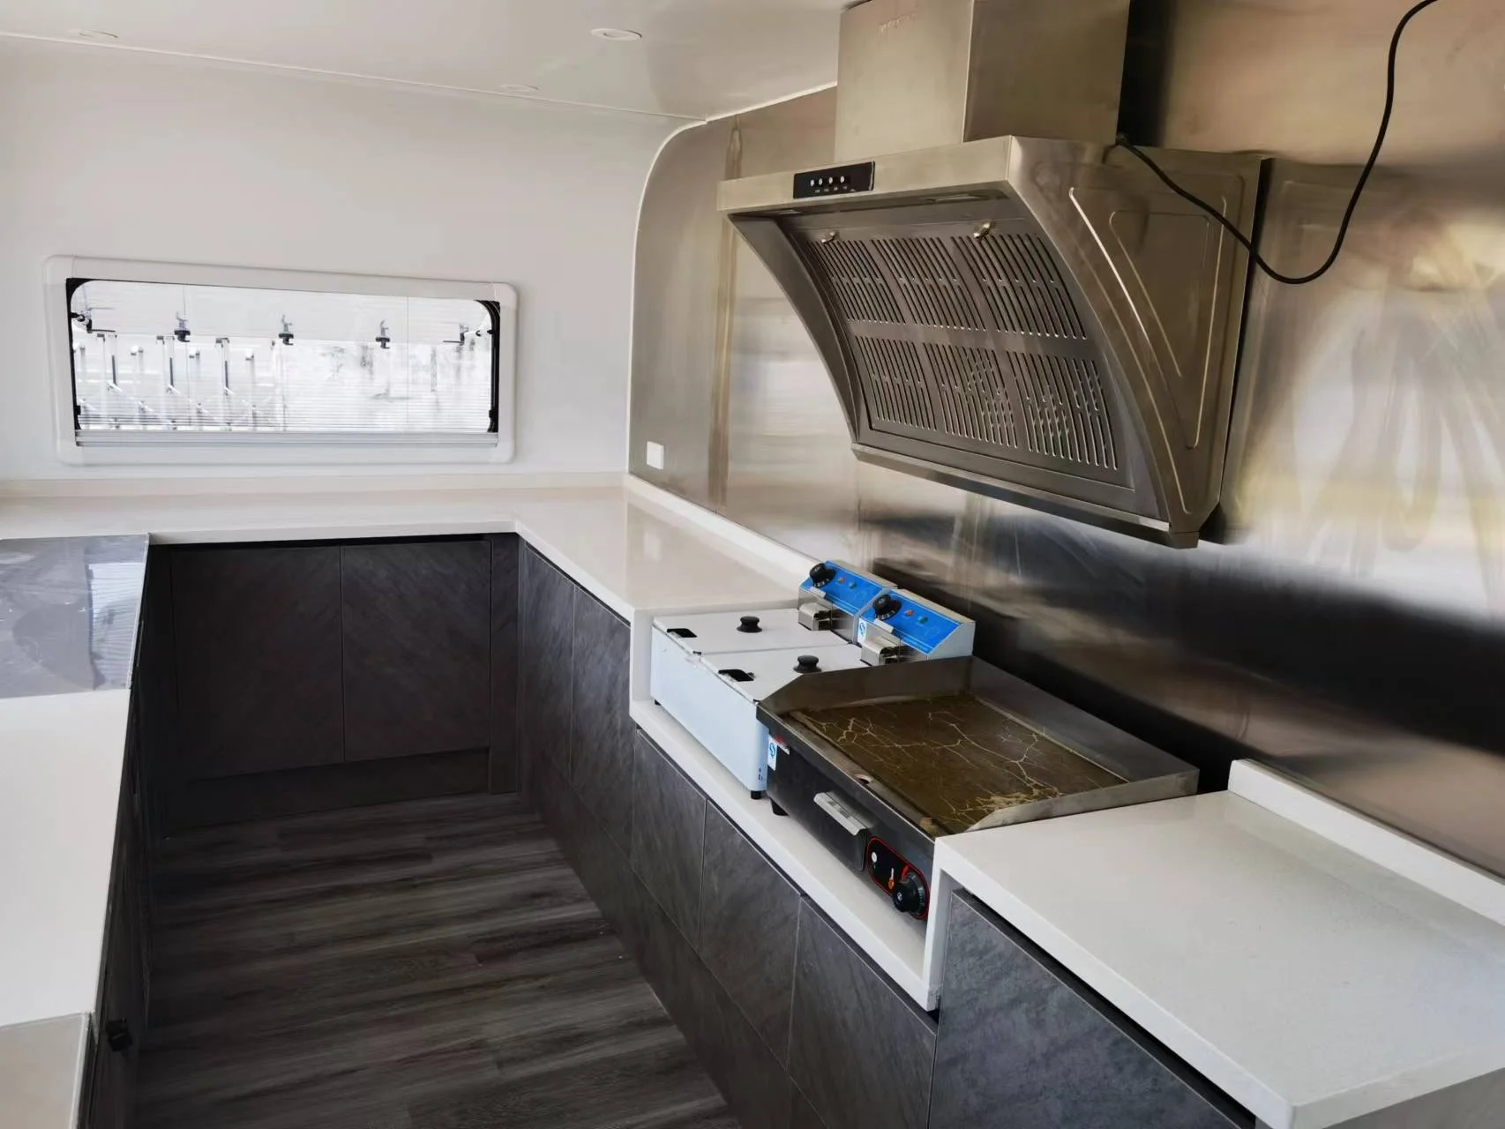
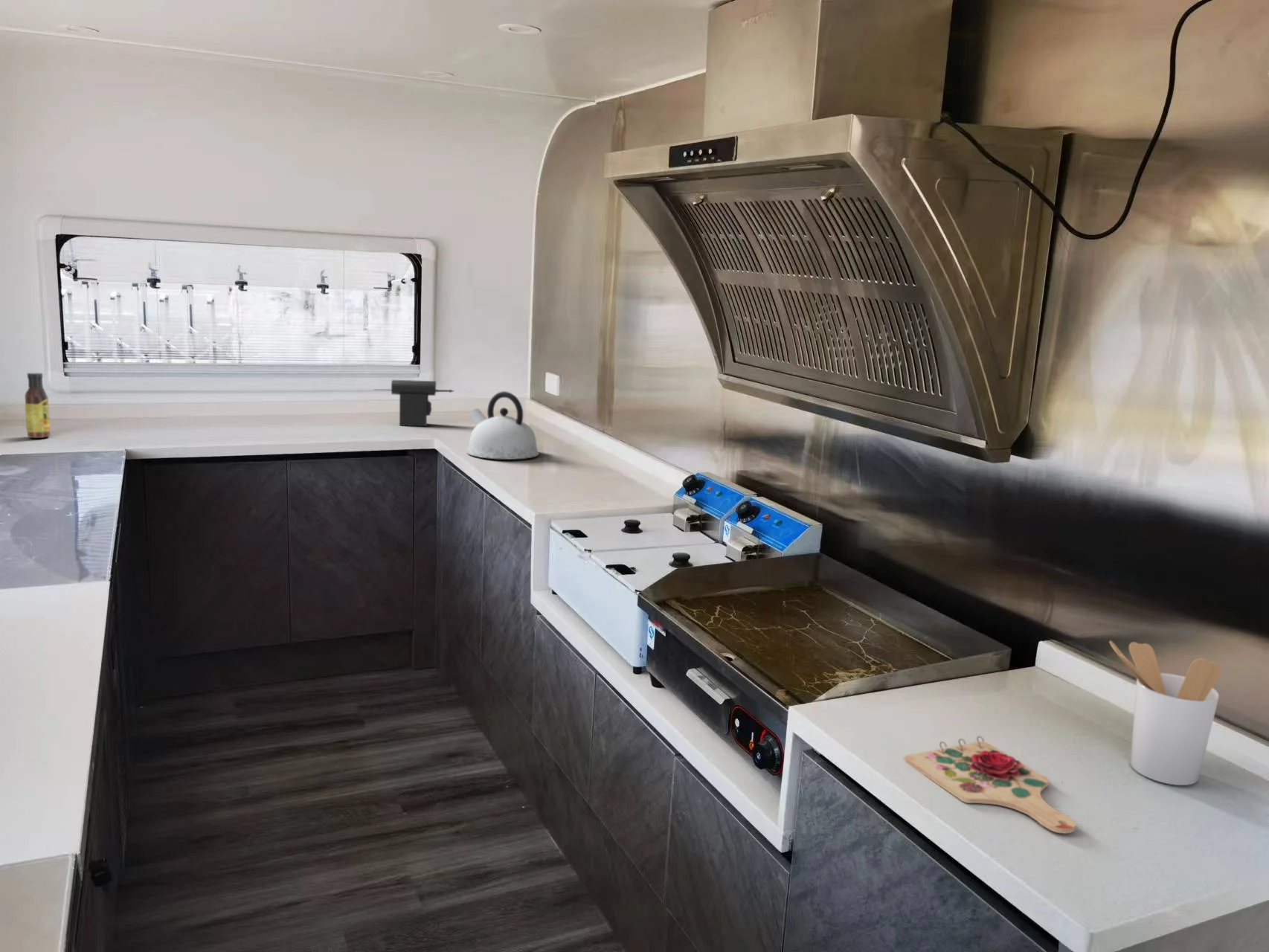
+ utensil holder (1155, 707)
+ kettle (501, 422)
+ roll-top bag (414, 402)
+ sauce bottle (36, 405)
+ cutting board (1003, 780)
